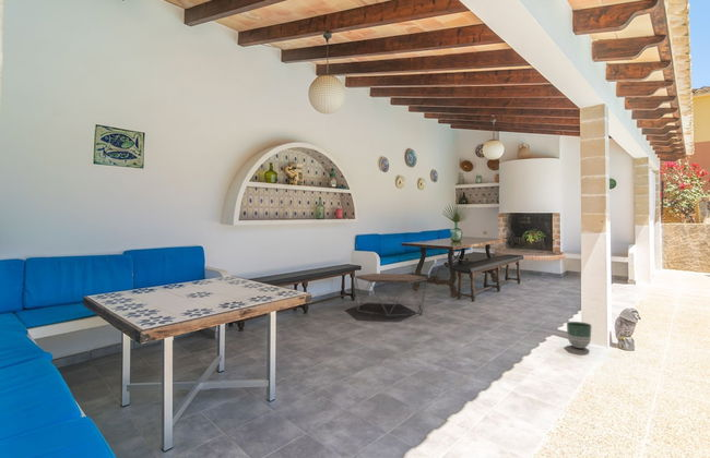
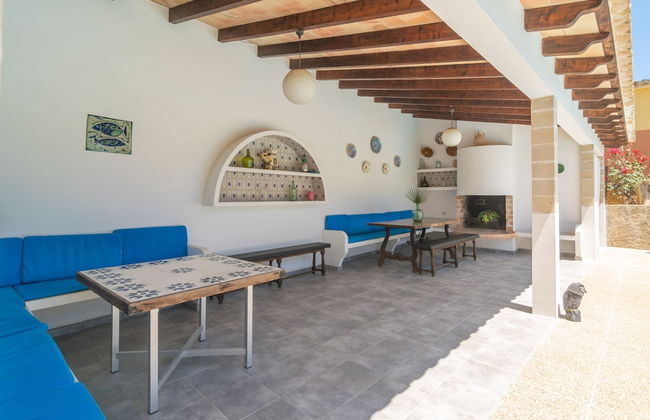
- planter (579, 335)
- coffee table (387, 293)
